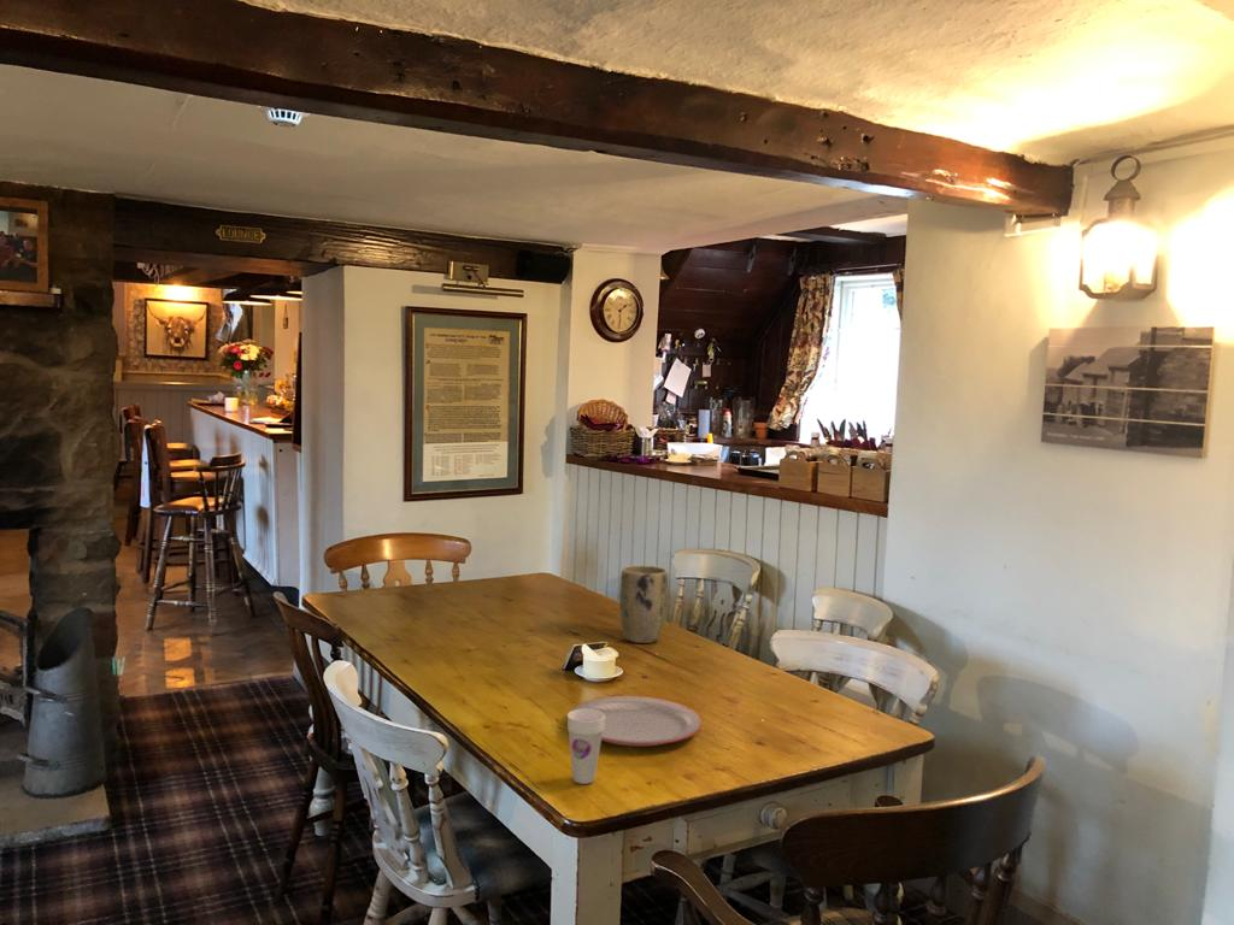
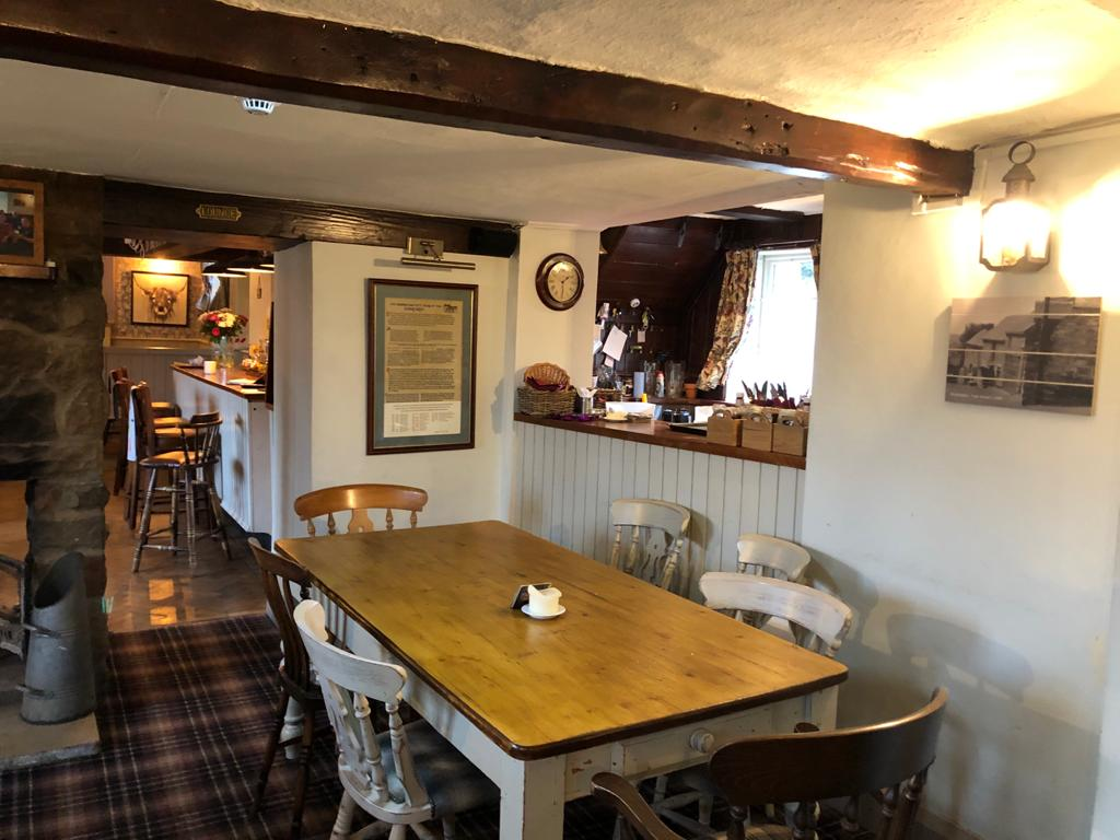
- cup (584, 747)
- plant pot (642, 603)
- plate (634, 723)
